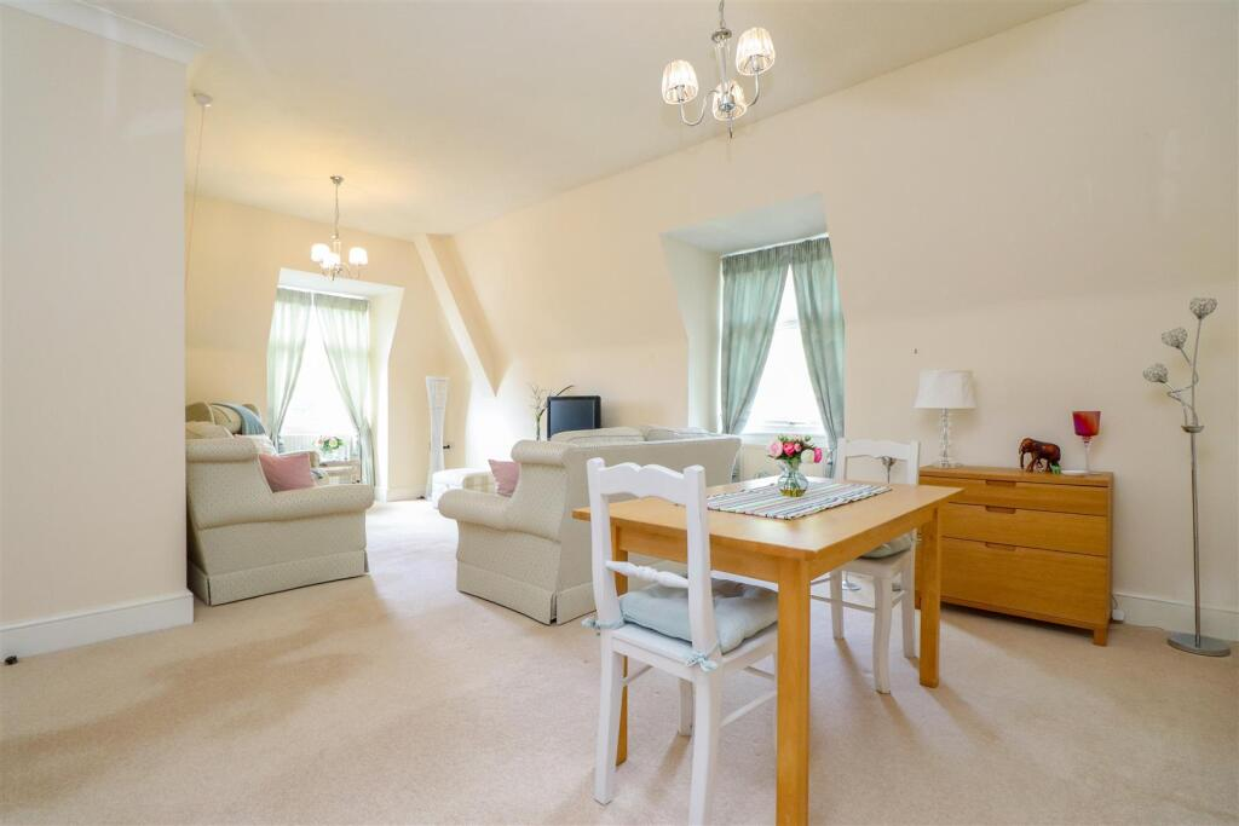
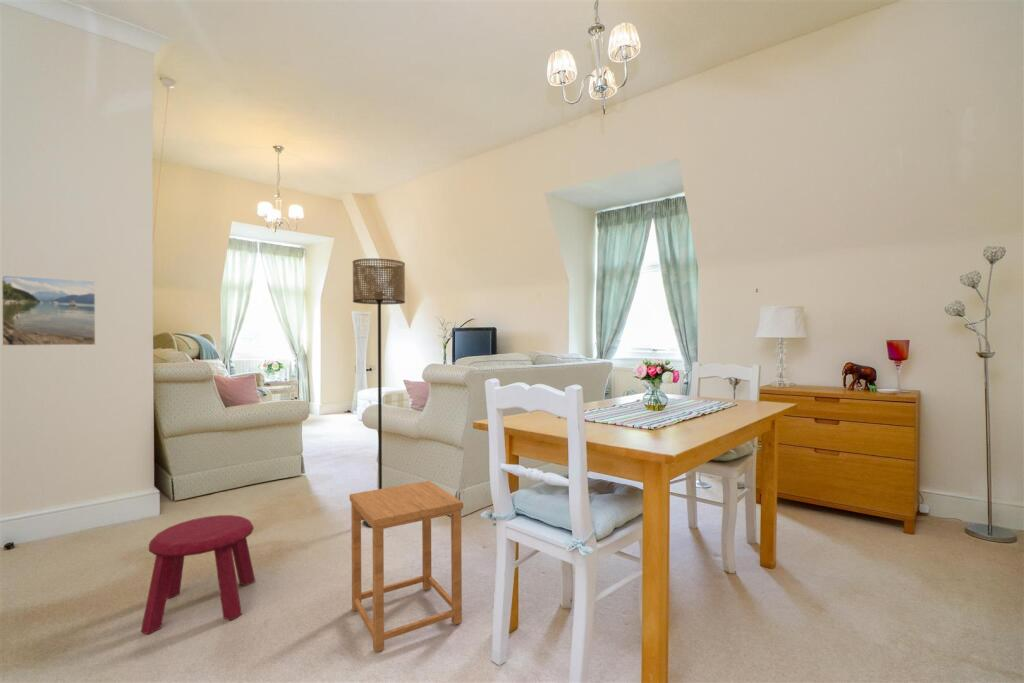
+ stool (201, 553)
+ floor lamp (379, 391)
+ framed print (50, 311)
+ side table (422, 556)
